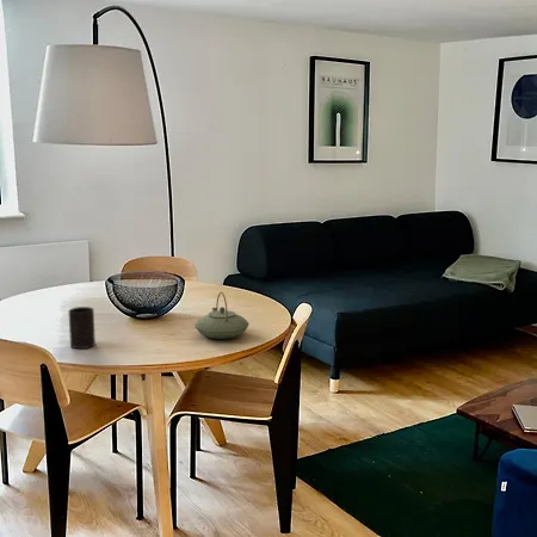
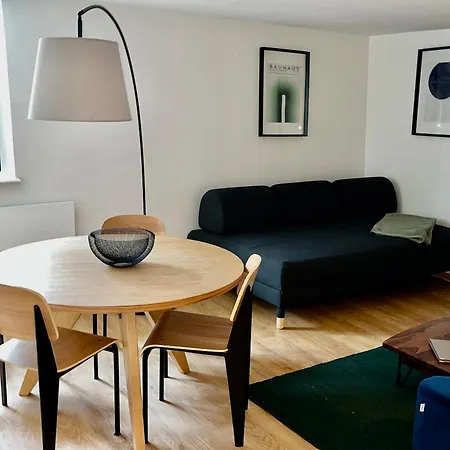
- teapot (221, 311)
- cup (81, 327)
